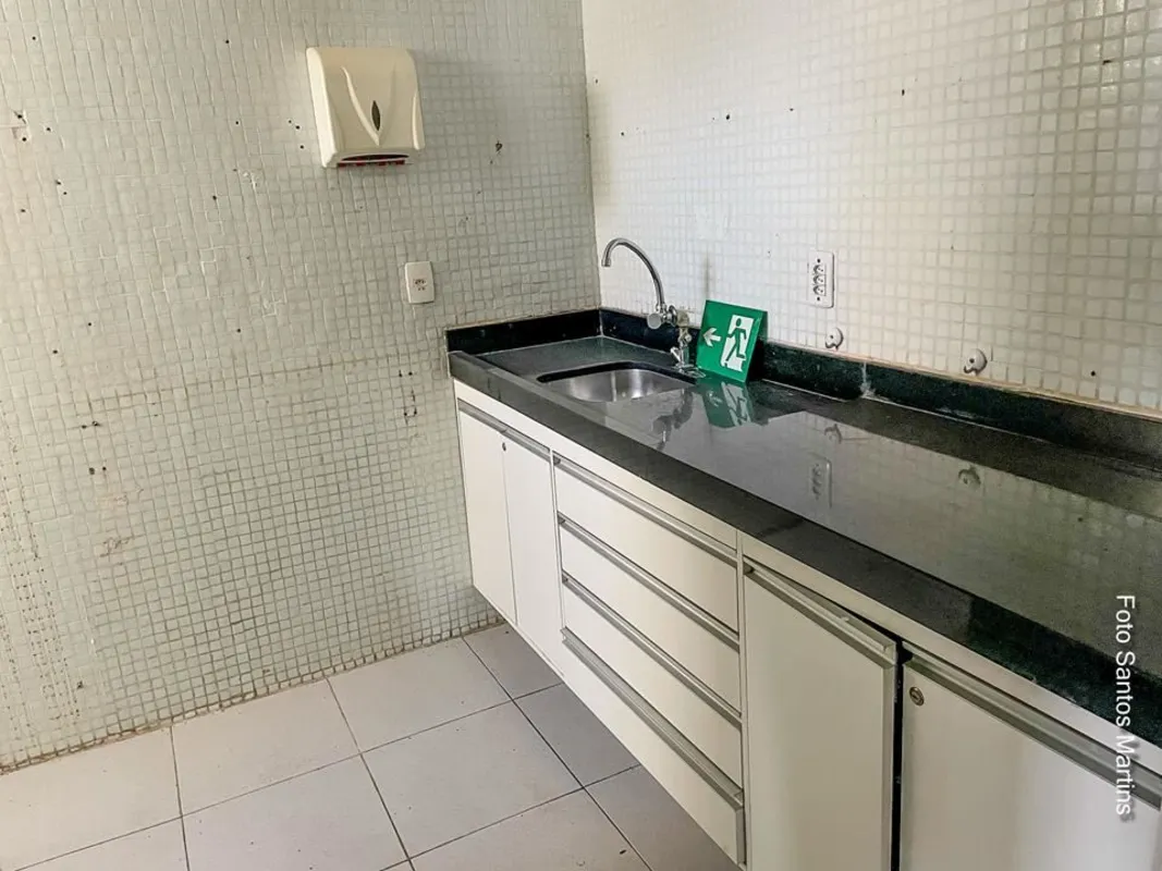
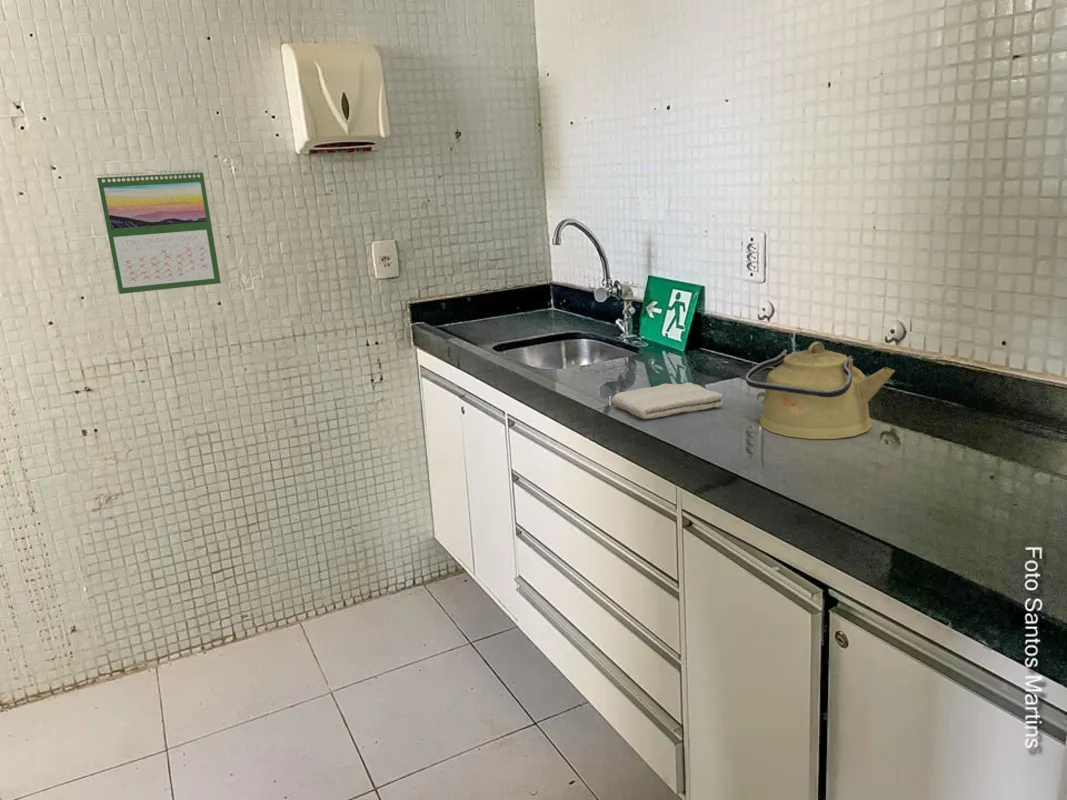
+ calendar (160, 229)
+ washcloth (668, 399)
+ kettle (825, 384)
